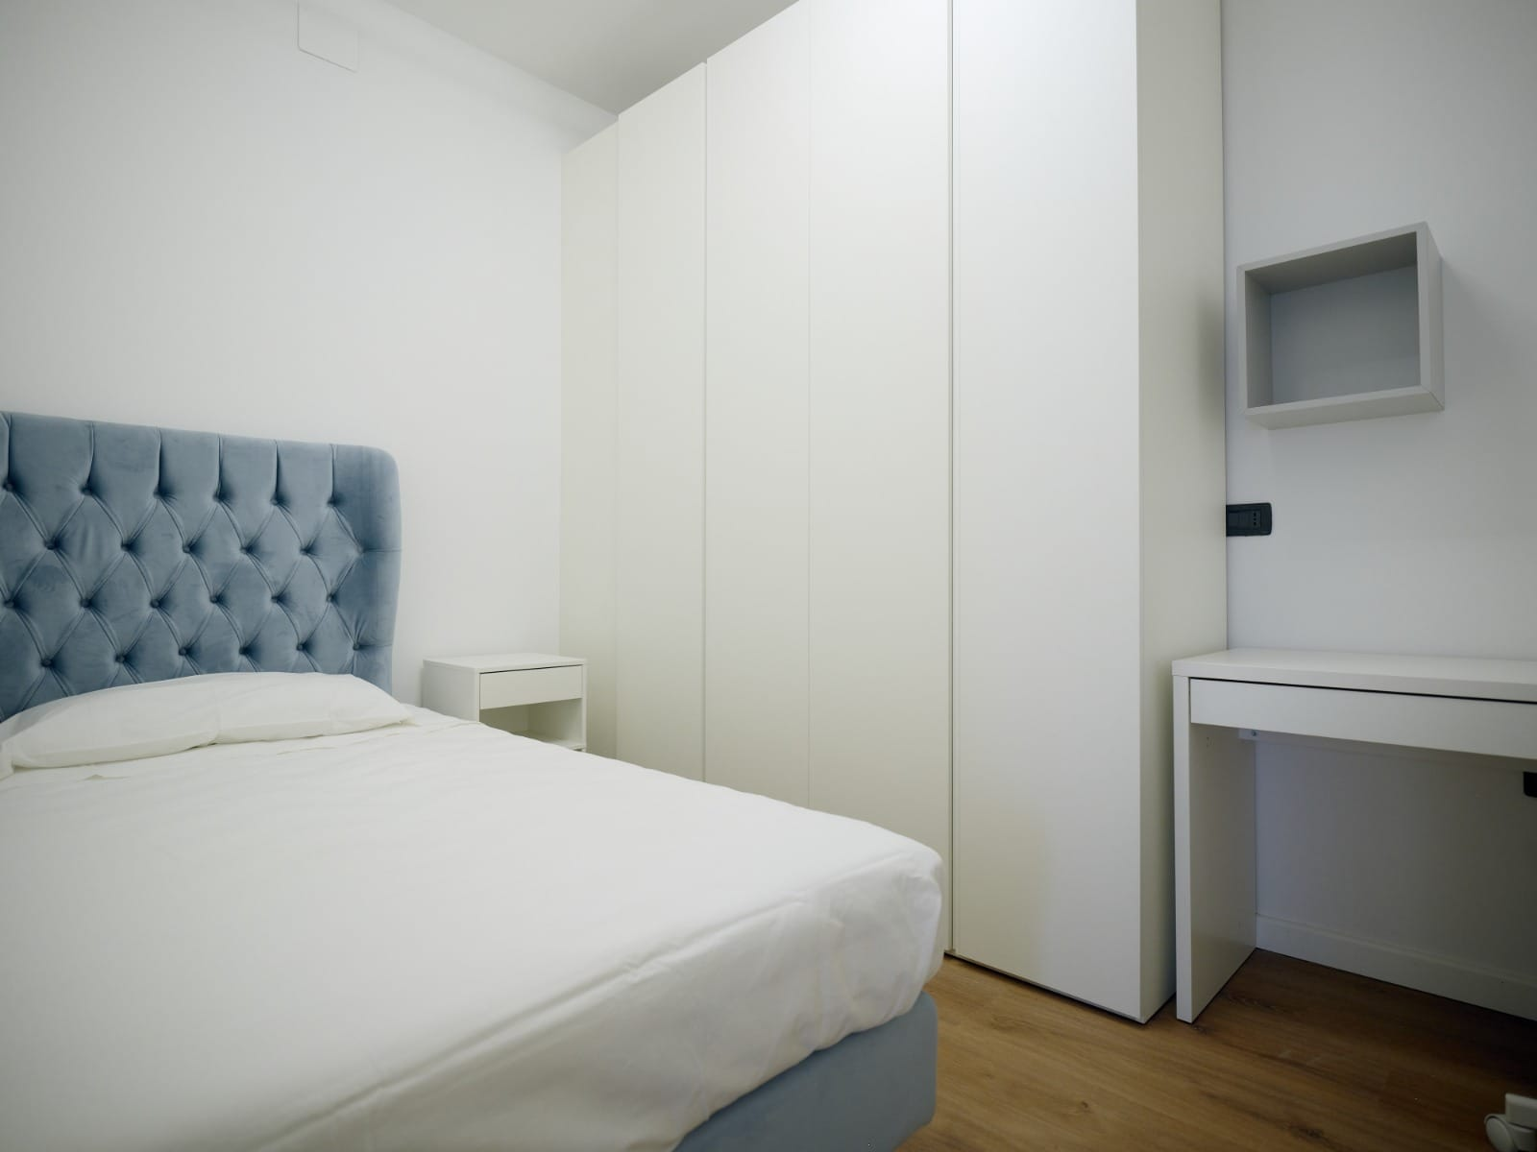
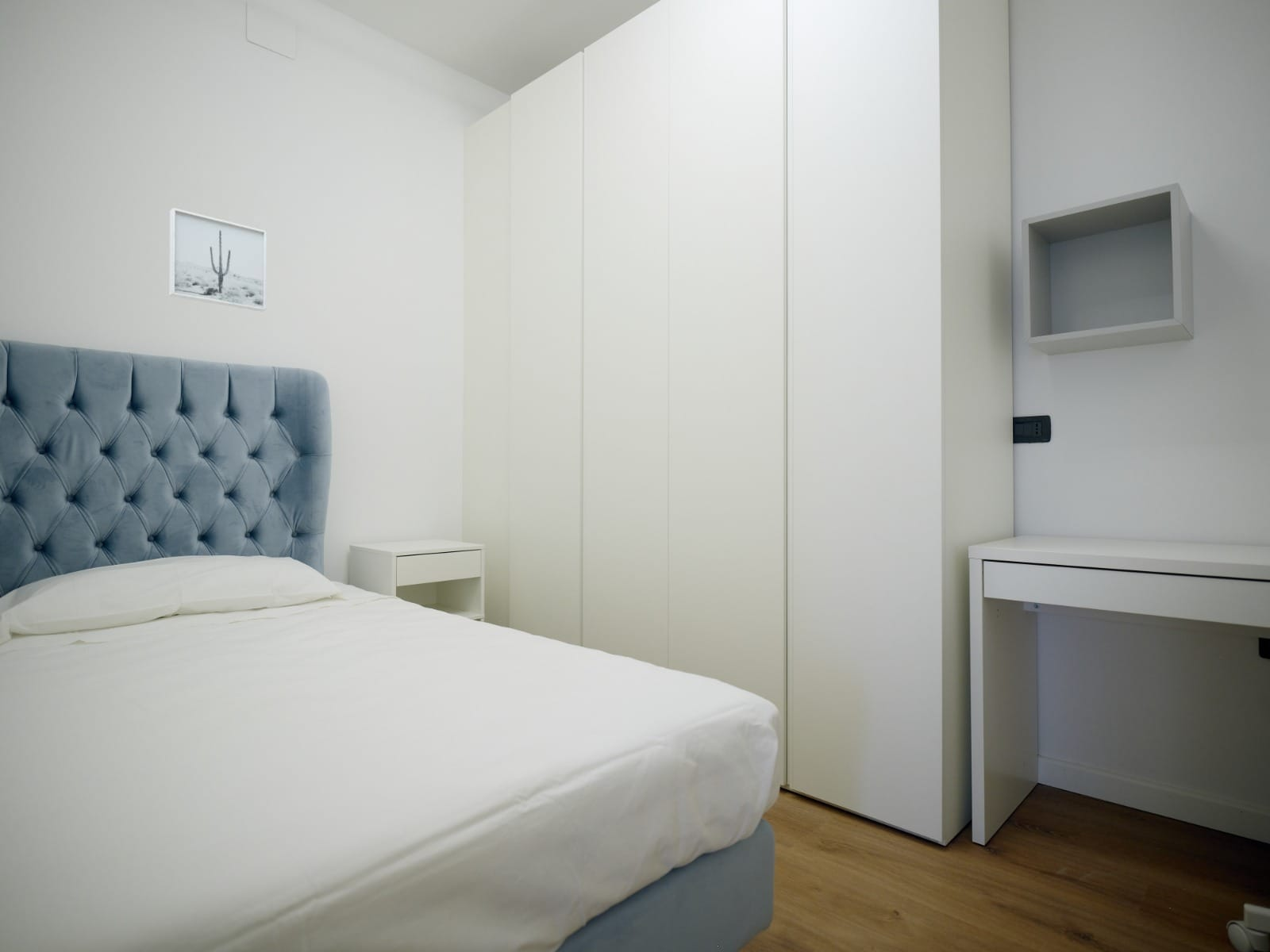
+ wall art (219, 262)
